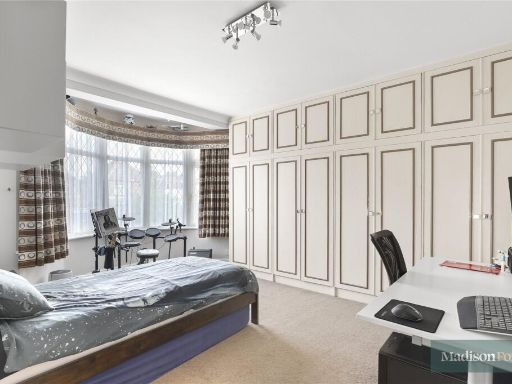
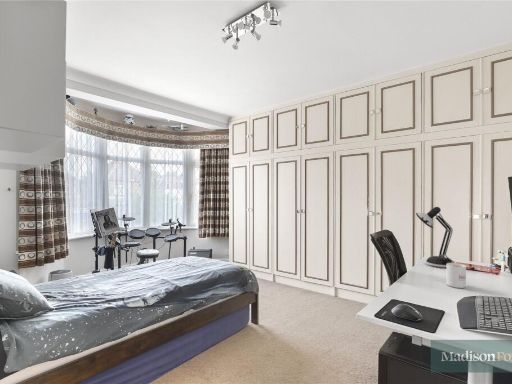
+ desk lamp (444, 236)
+ mug (456, 274)
